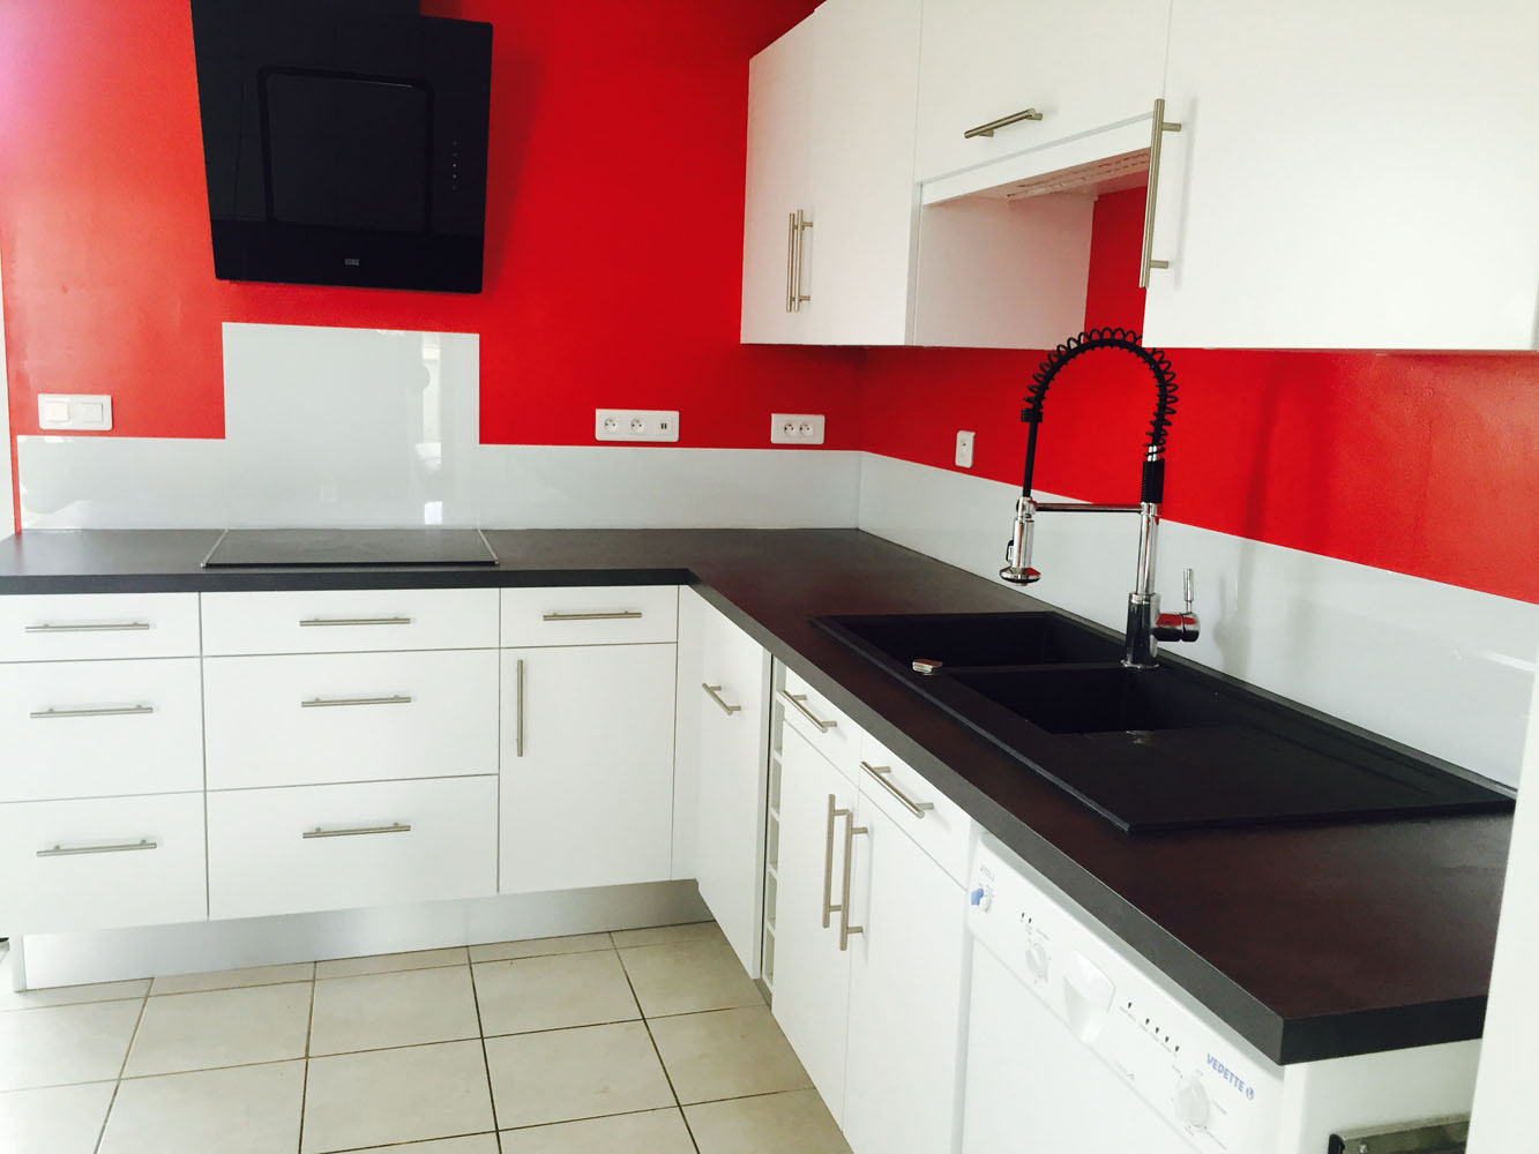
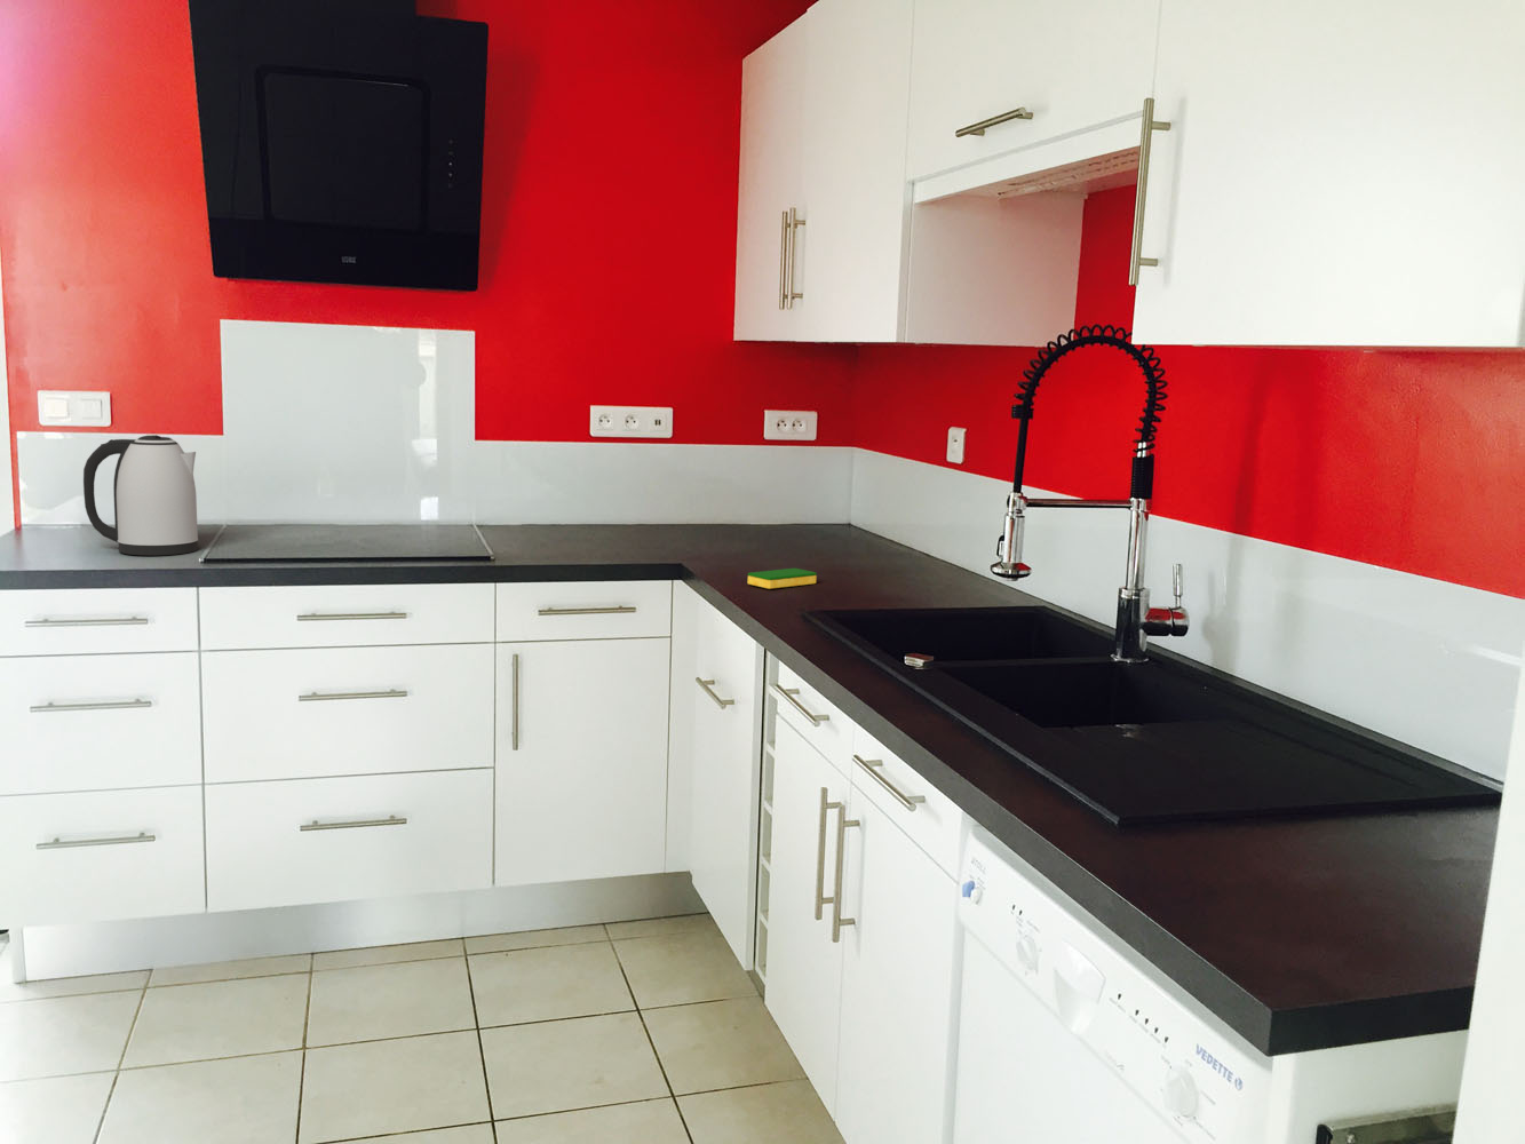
+ kettle (141, 491)
+ dish sponge (781, 578)
